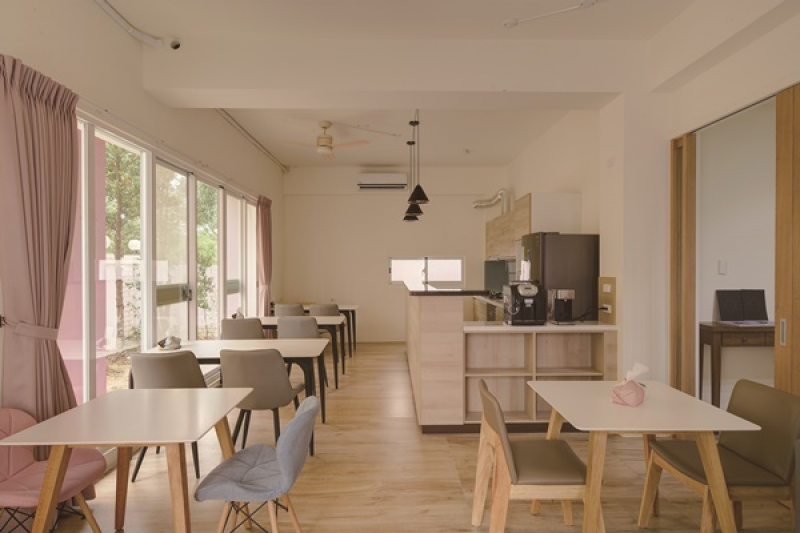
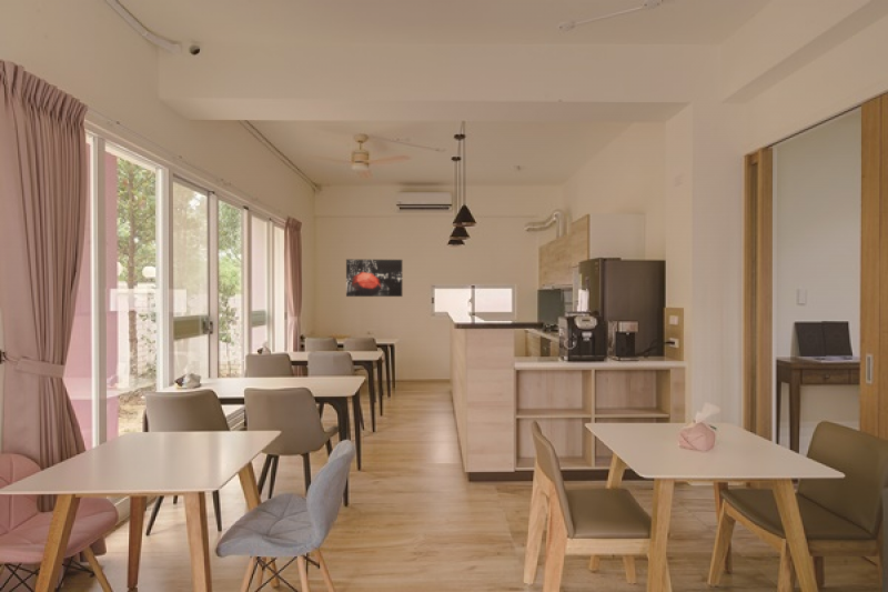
+ wall art (374, 278)
